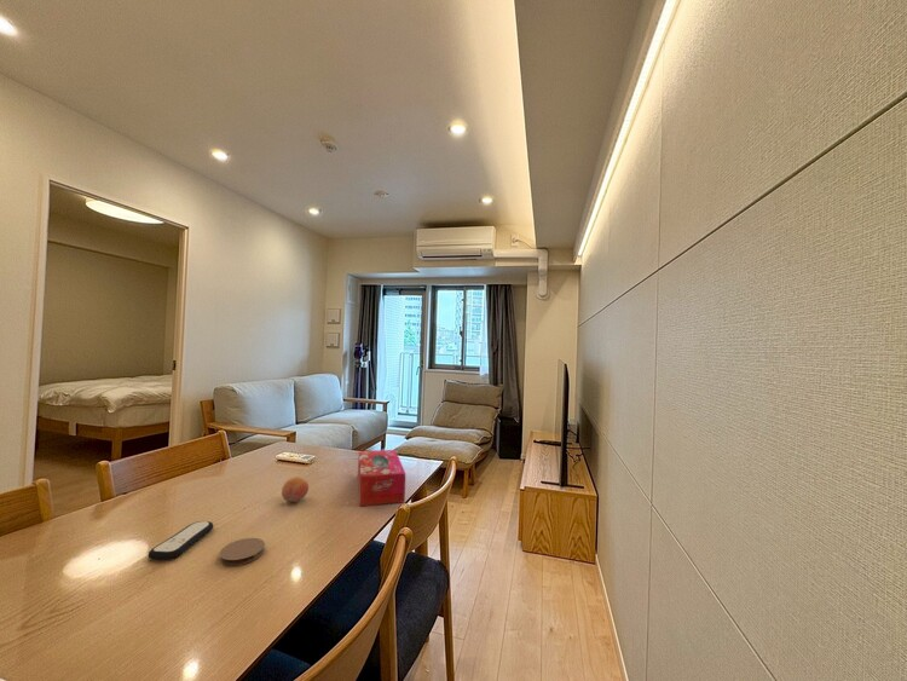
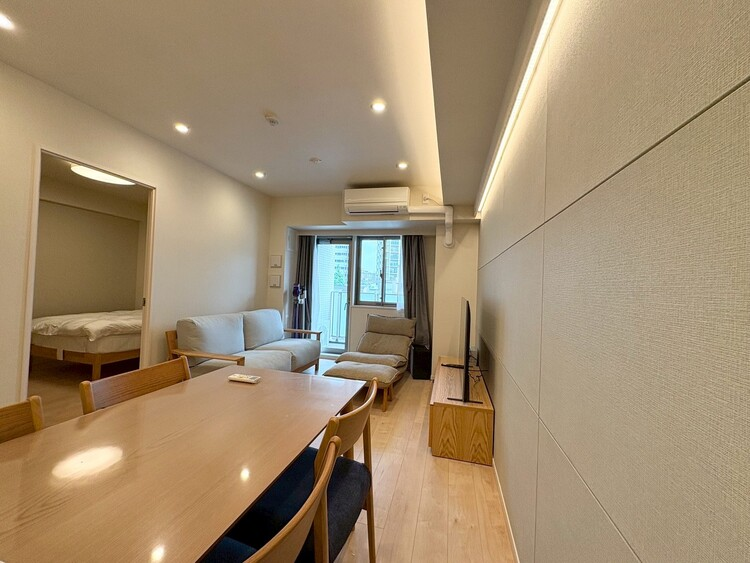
- tissue box (379, 474)
- fruit (294, 489)
- coaster (242, 550)
- remote control (184, 538)
